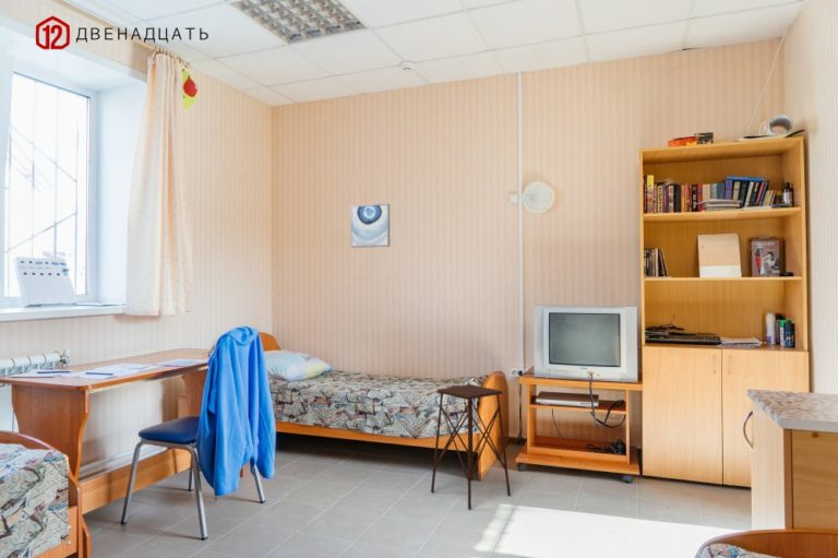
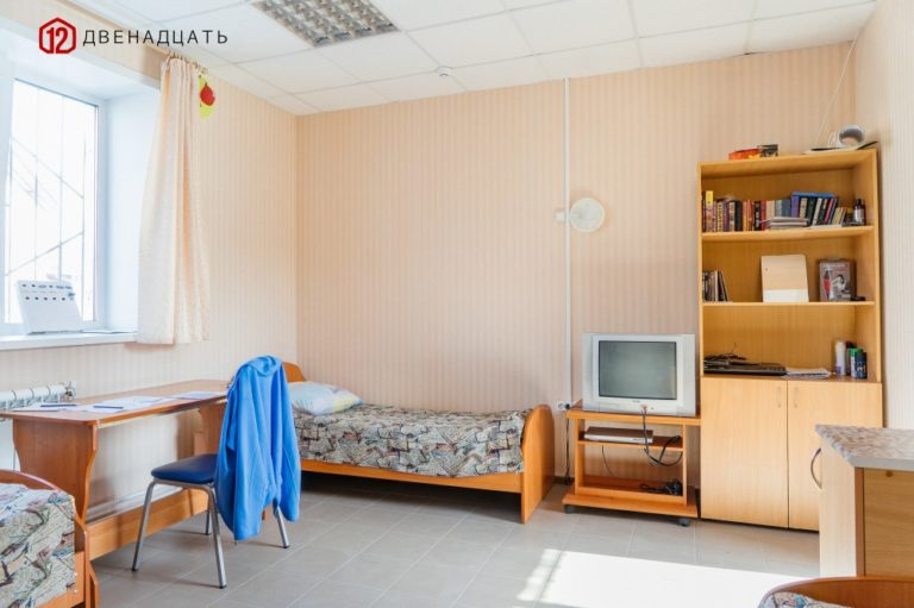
- wall art (370, 225)
- side table (470, 441)
